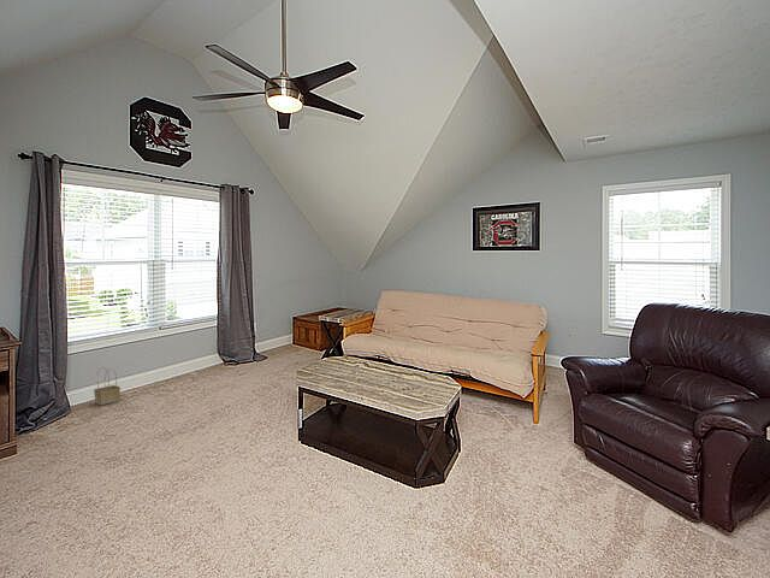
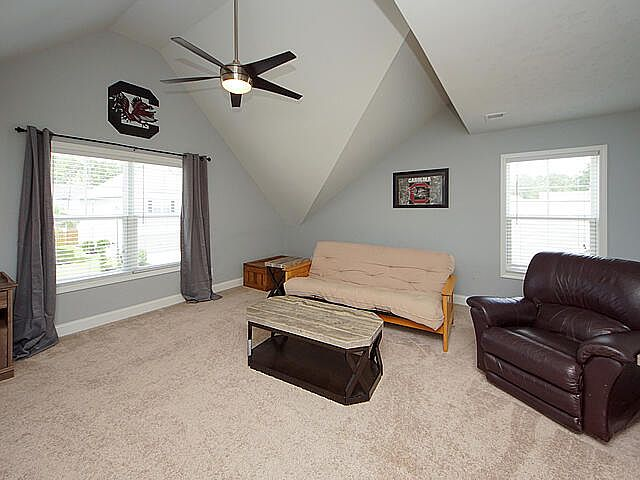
- basket (105, 385)
